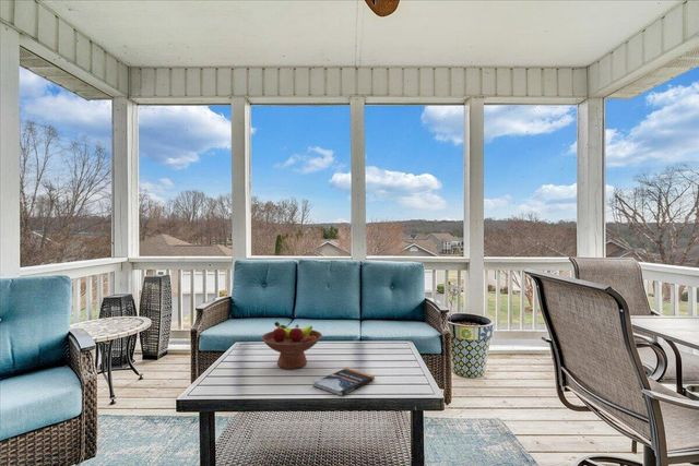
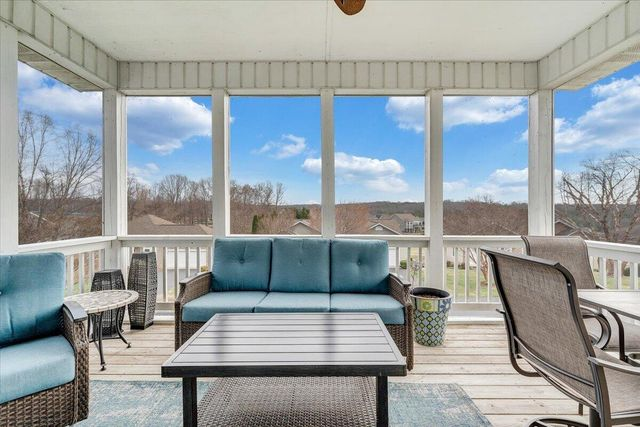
- book (344, 381)
- fruit bowl (292, 344)
